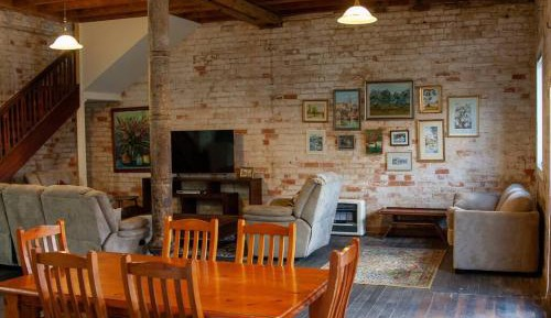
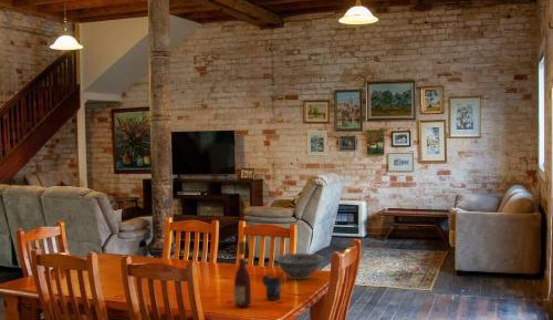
+ mug (272, 287)
+ wine bottle (242, 273)
+ decorative bowl (299, 267)
